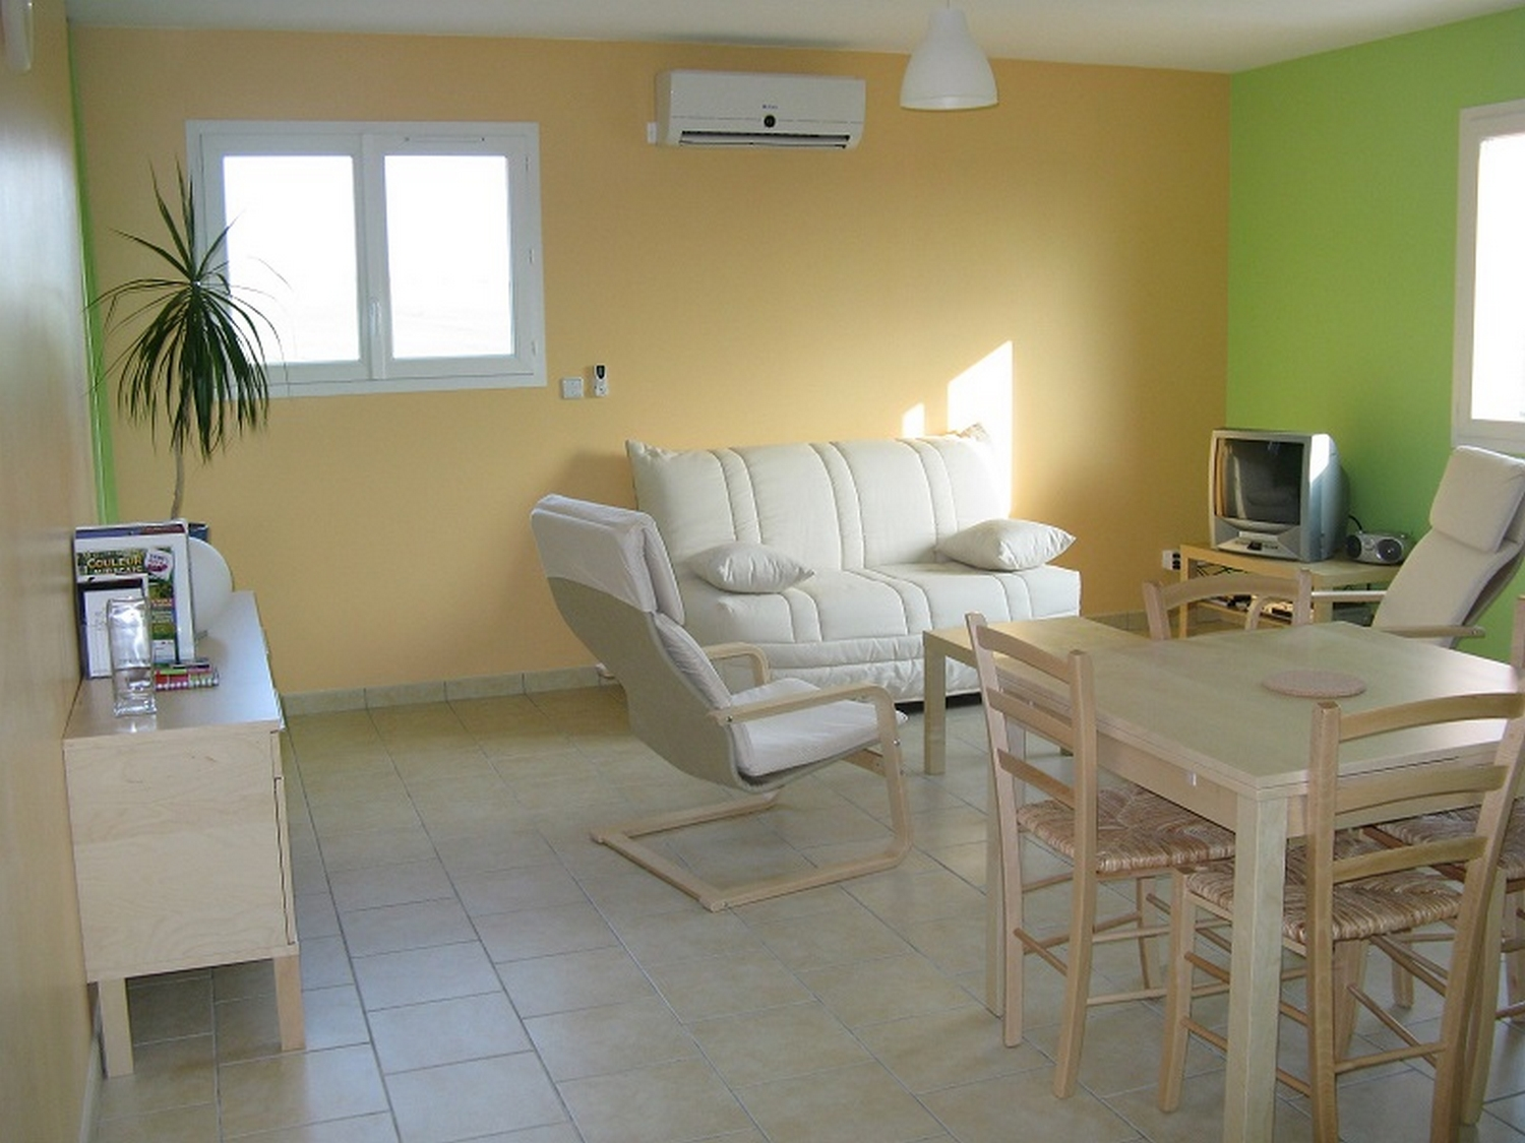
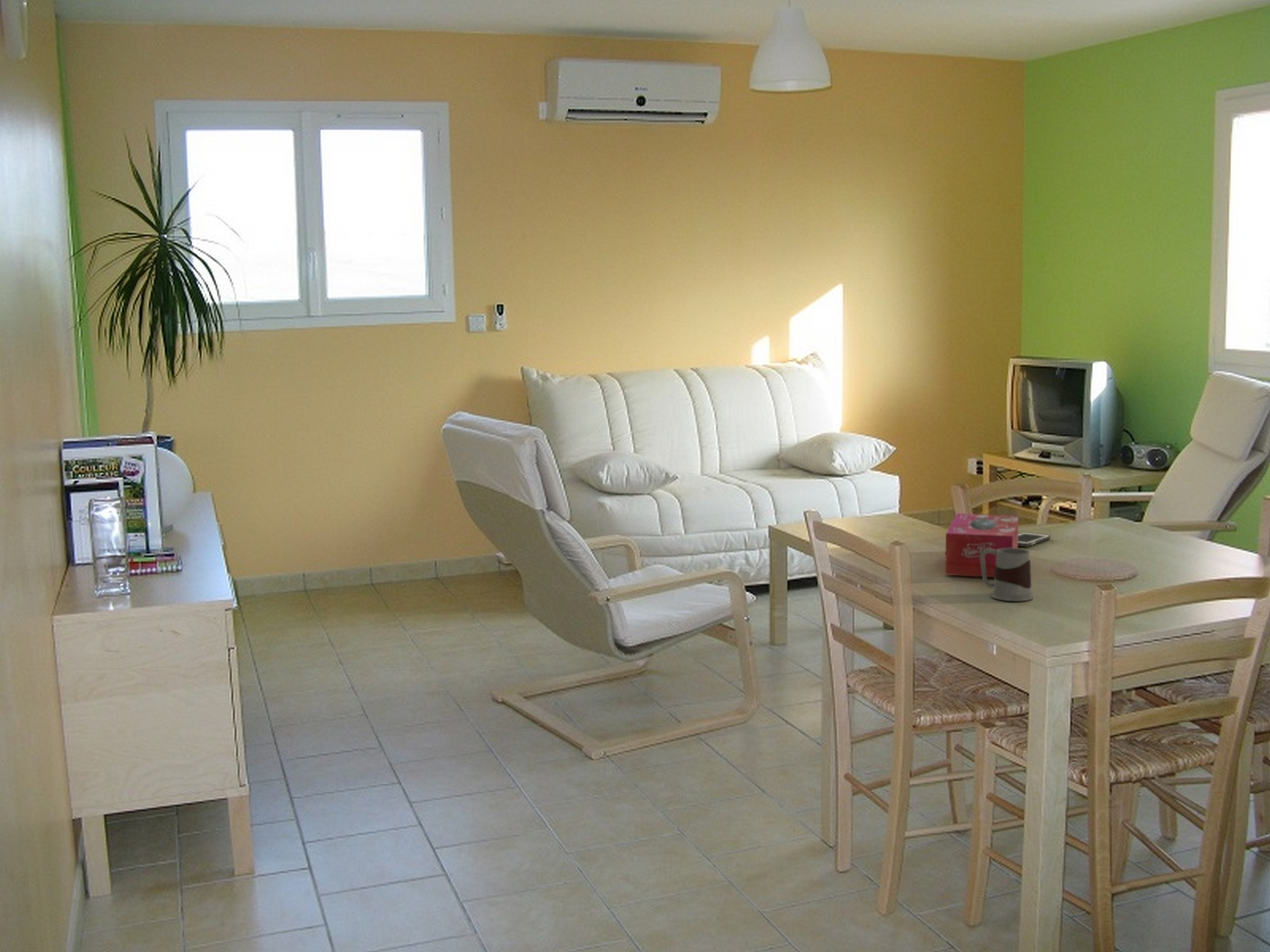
+ tissue box (983, 544)
+ cell phone (1025, 539)
+ mug (1006, 573)
